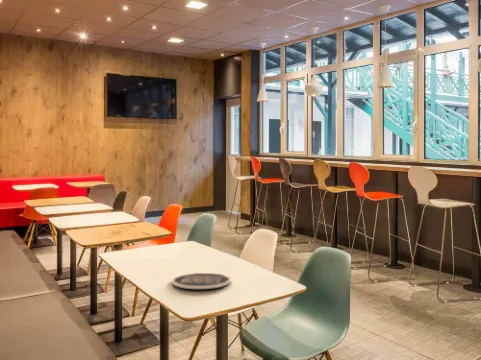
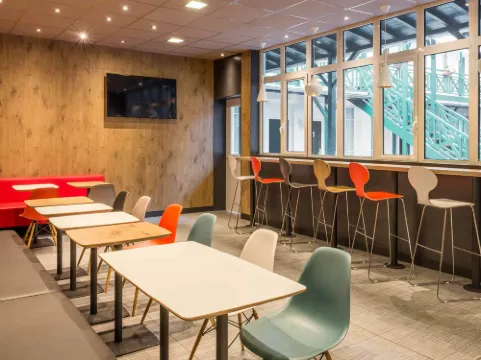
- plate (201, 280)
